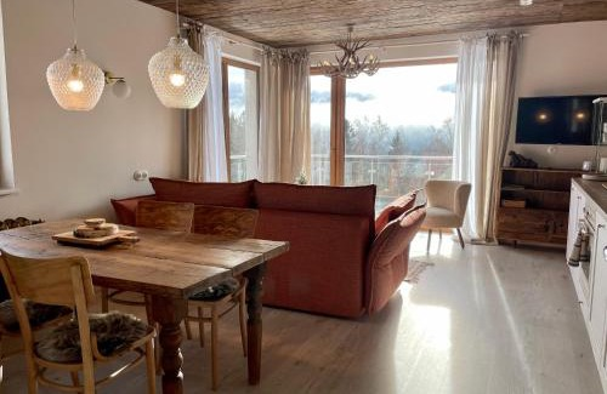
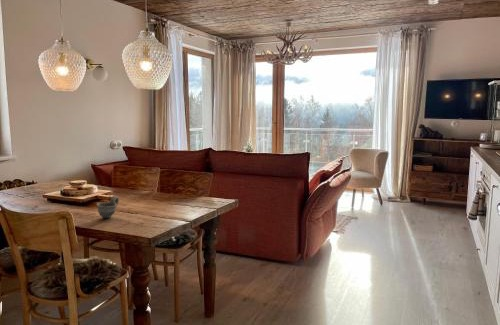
+ cup (109, 207)
